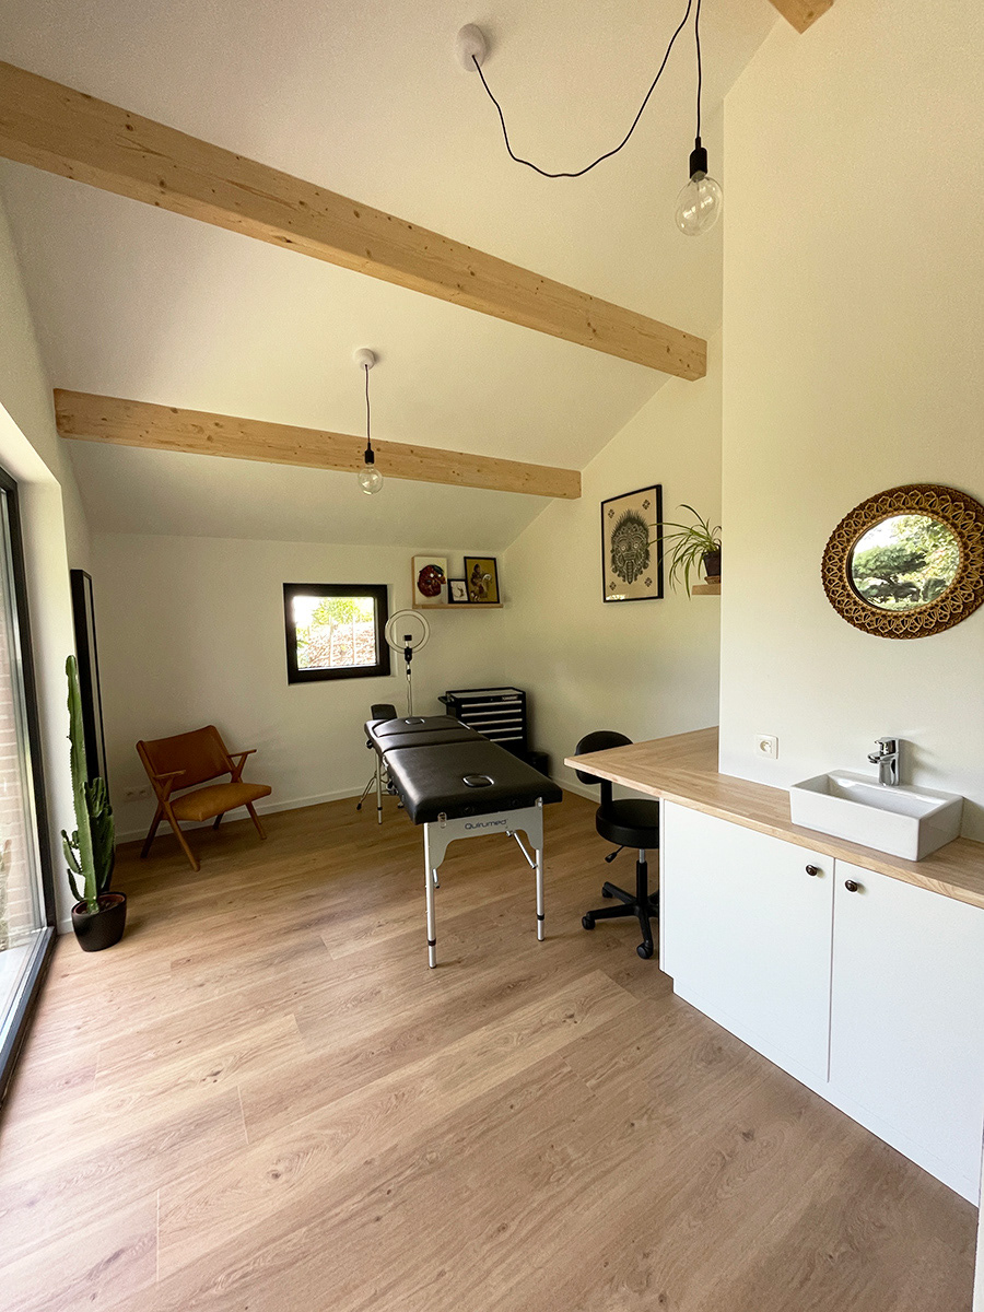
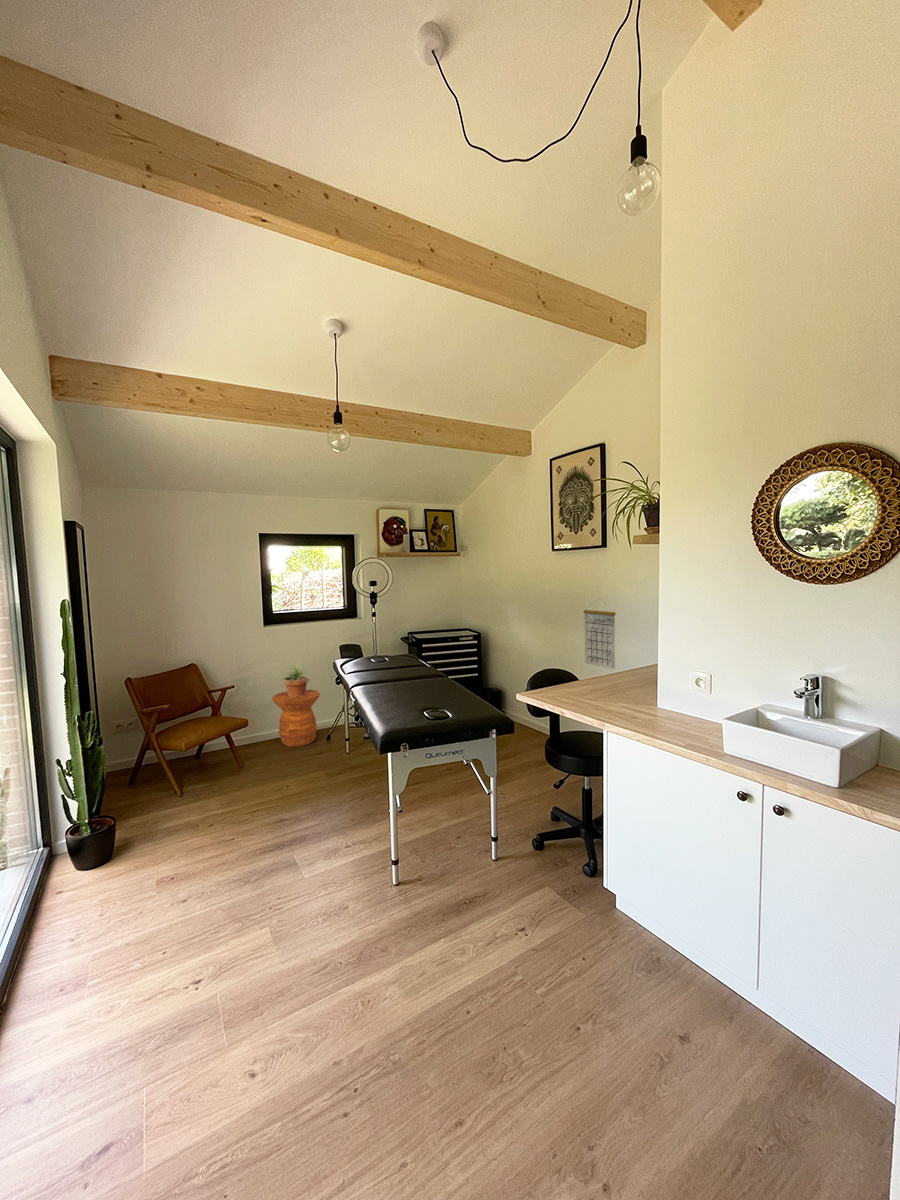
+ calendar (599, 632)
+ potted plant (297, 679)
+ side table (297, 718)
